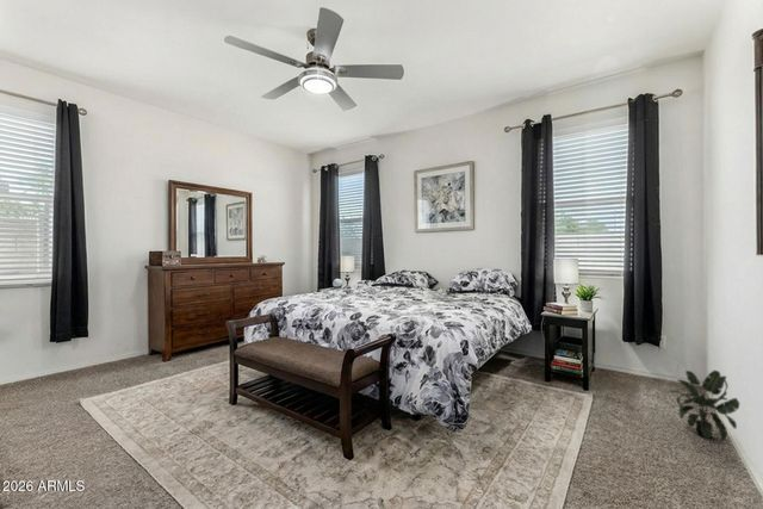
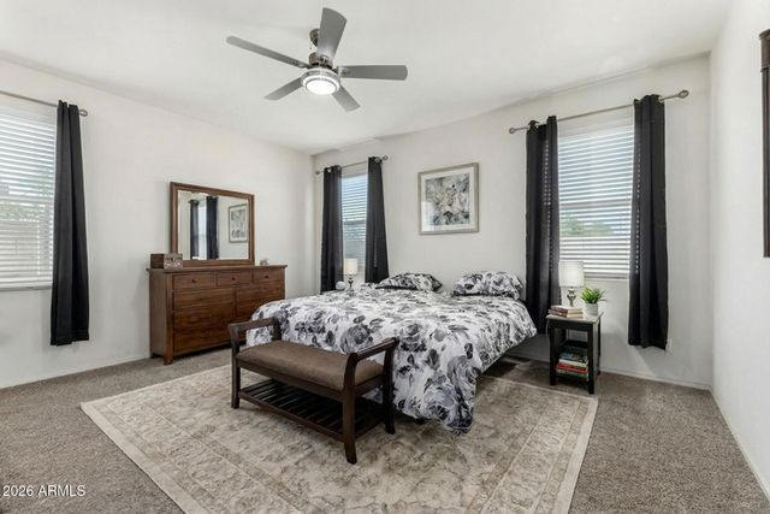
- potted plant (699, 401)
